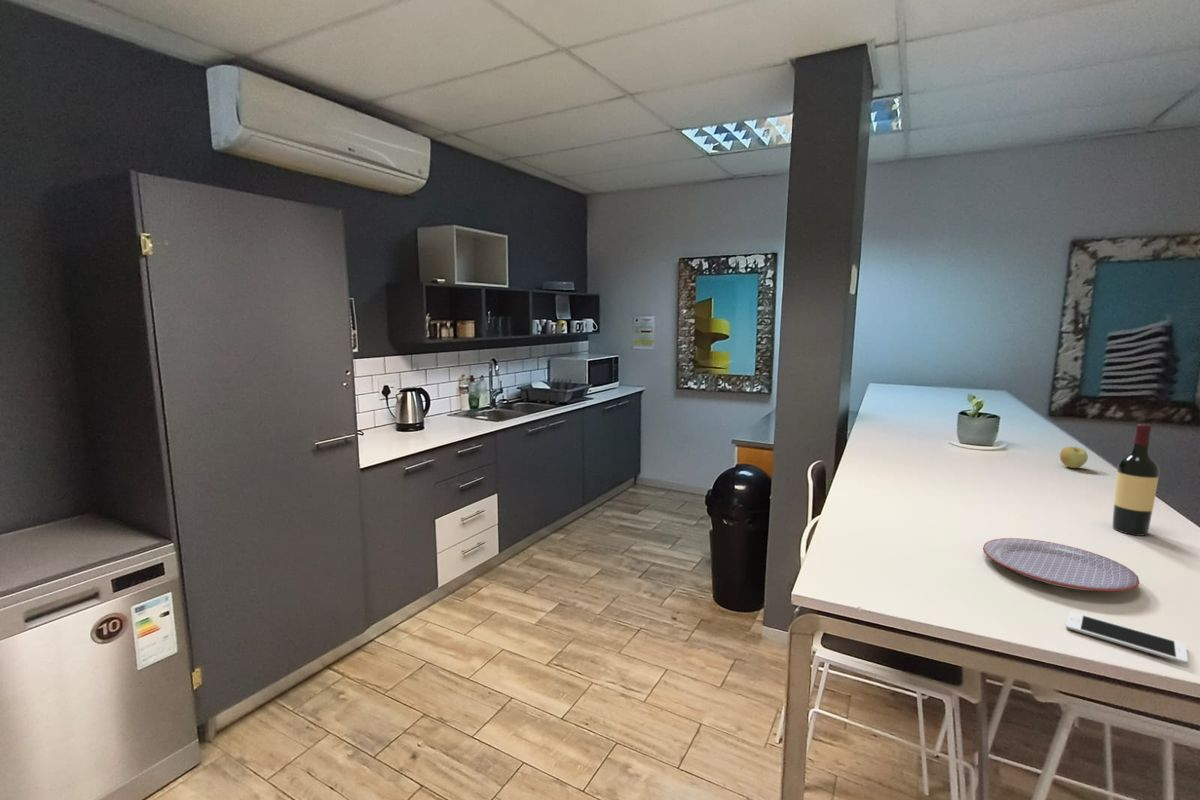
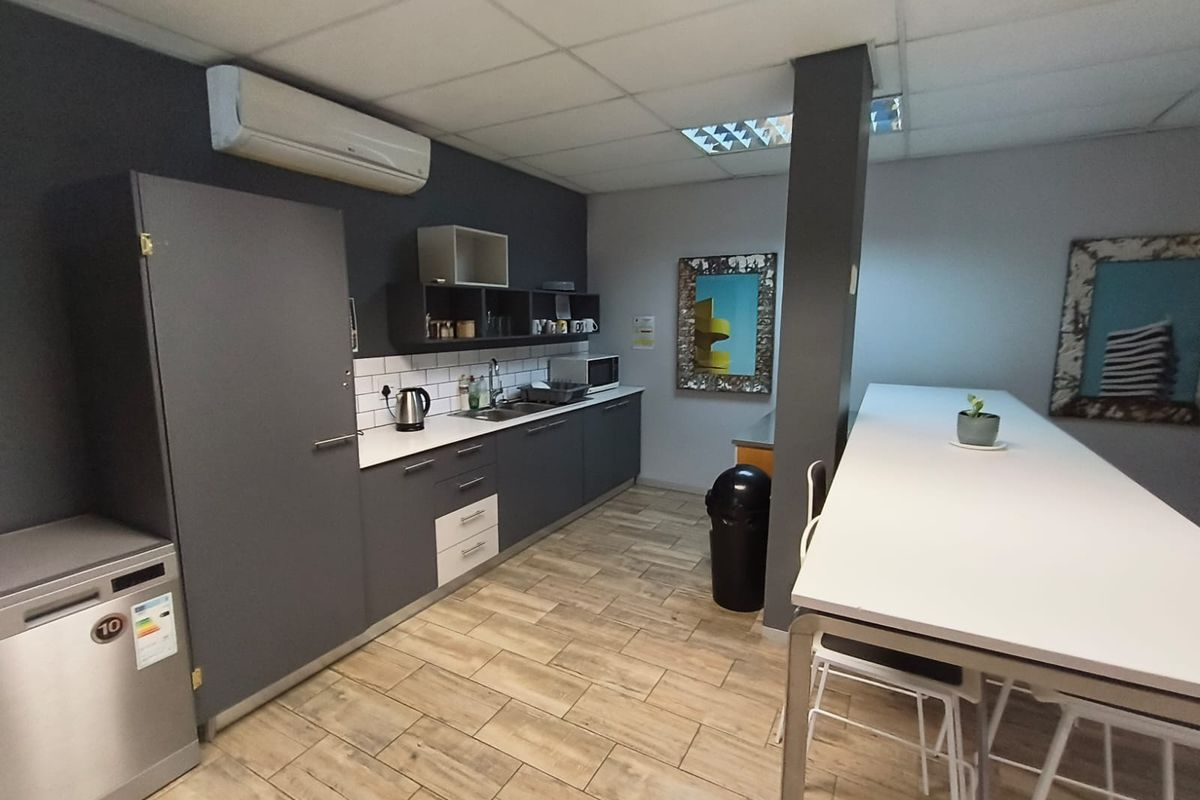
- wine bottle (1136, 478)
- cell phone (1123, 635)
- apple (1073, 457)
- plate (1055, 565)
